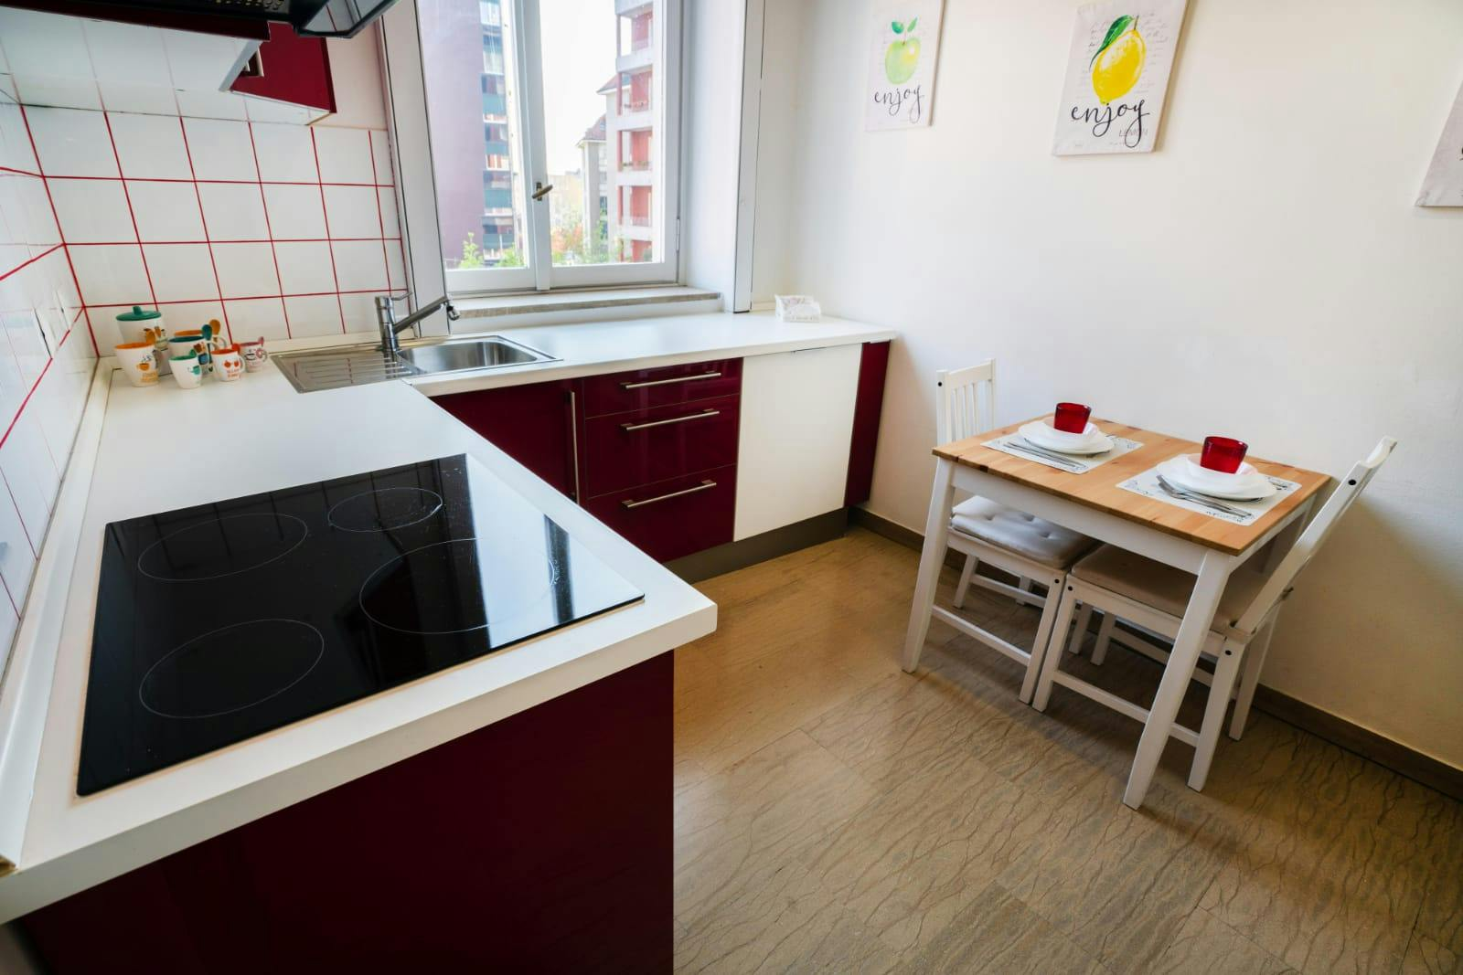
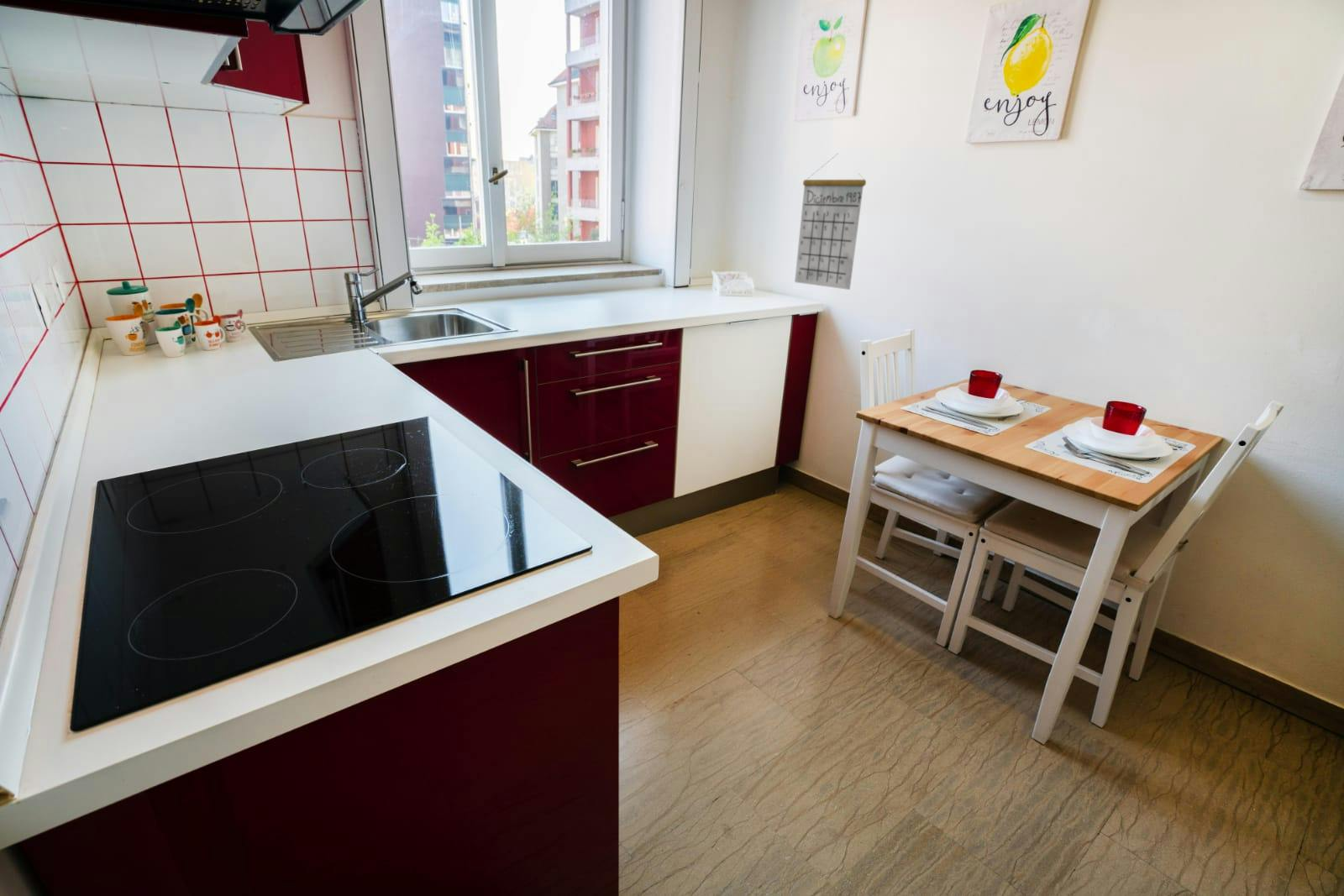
+ calendar (828, 221)
